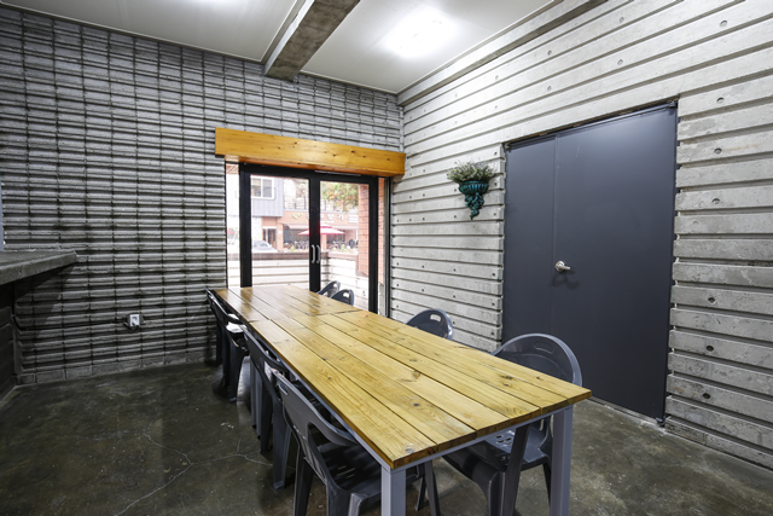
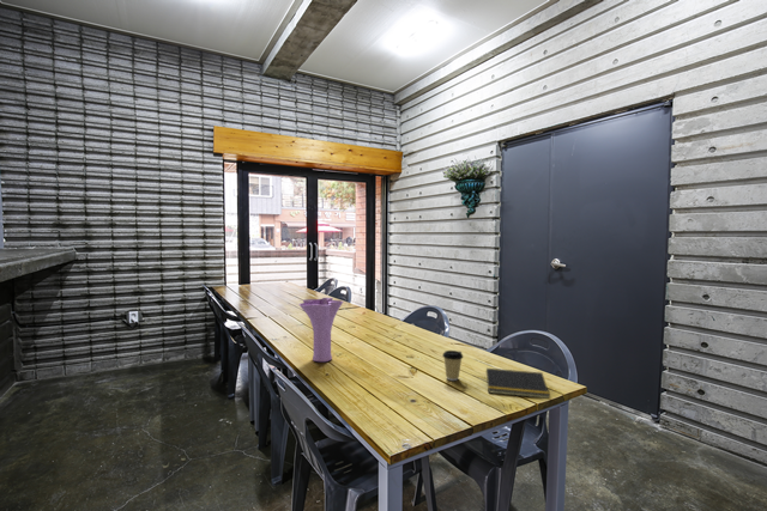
+ vase (321, 329)
+ coffee cup (452, 365)
+ notepad (515, 382)
